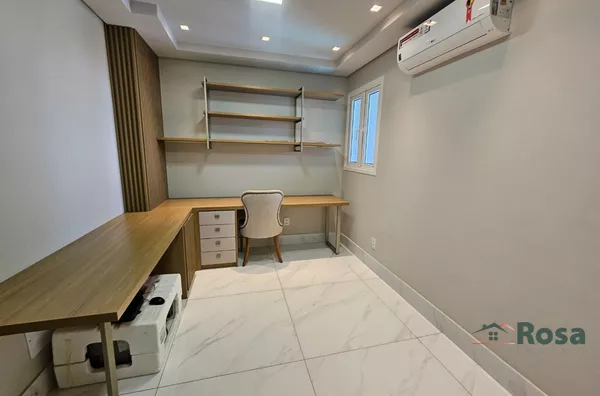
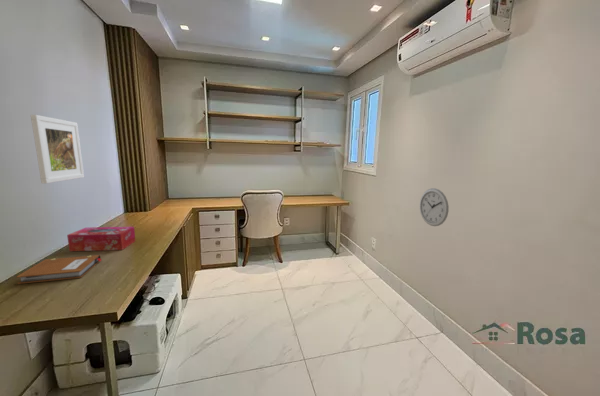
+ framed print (61, 150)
+ wall clock (432, 207)
+ notebook (64, 267)
+ tissue box (103, 238)
